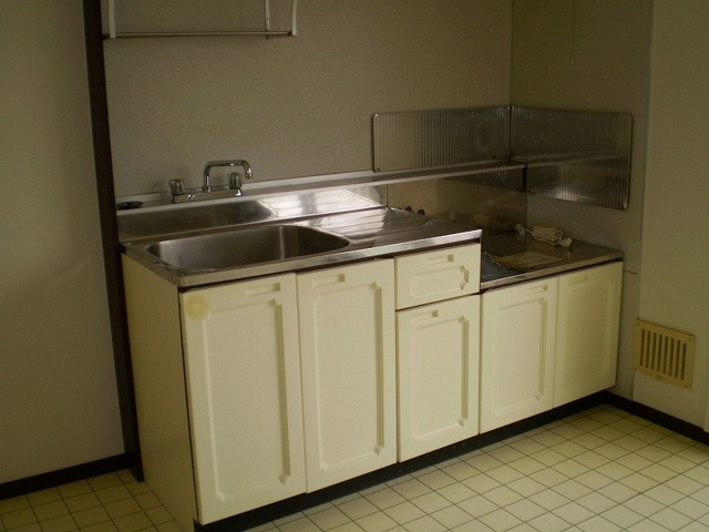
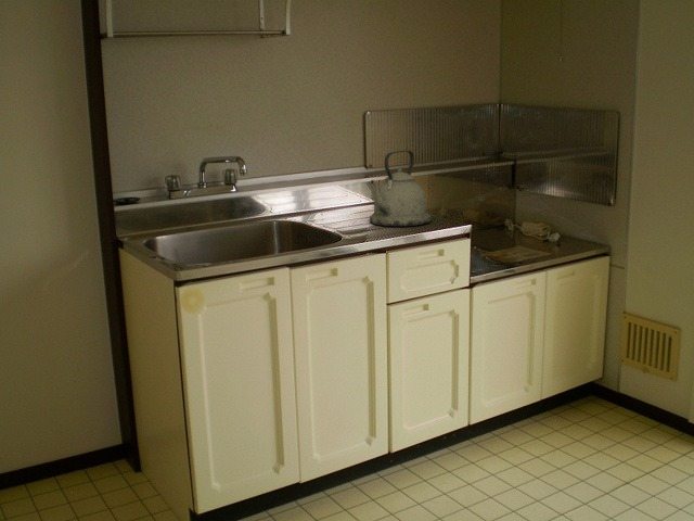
+ kettle (399, 187)
